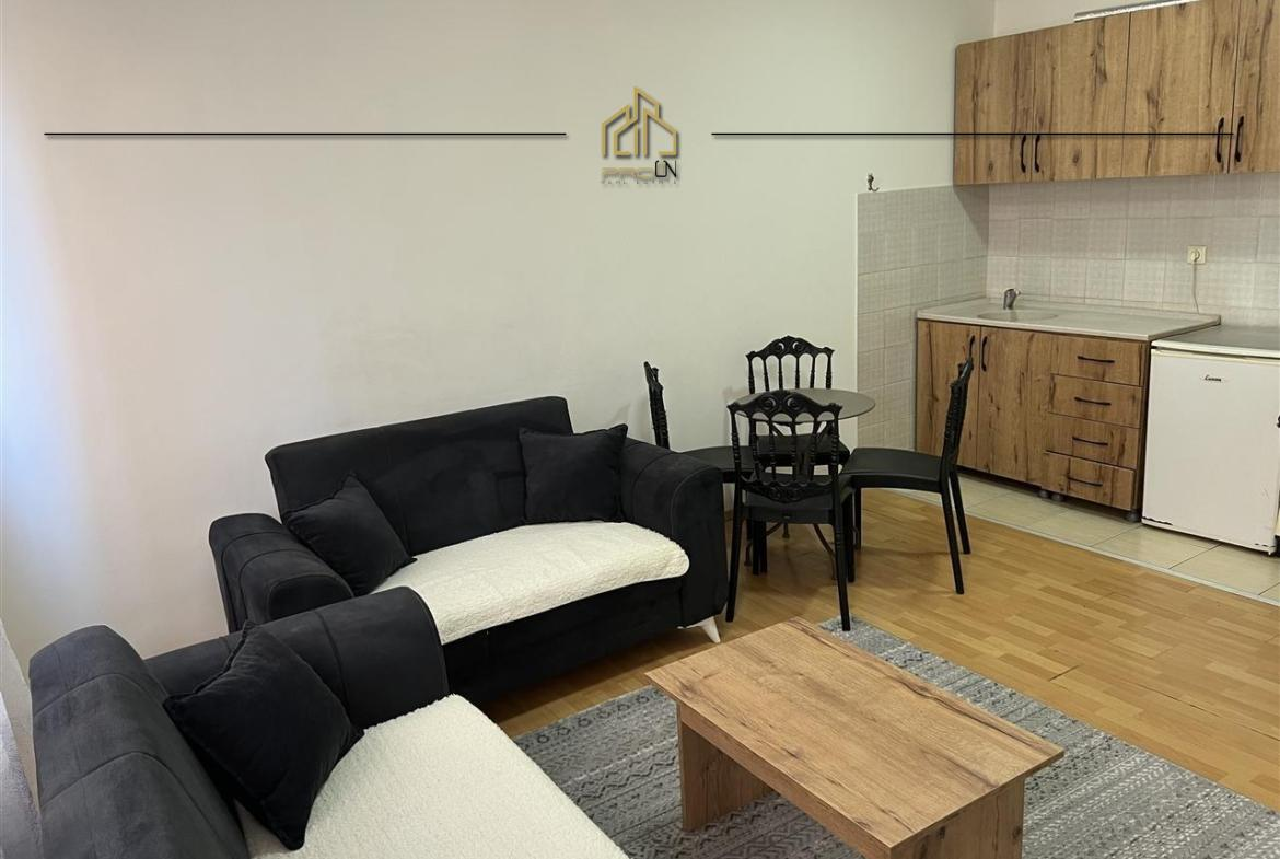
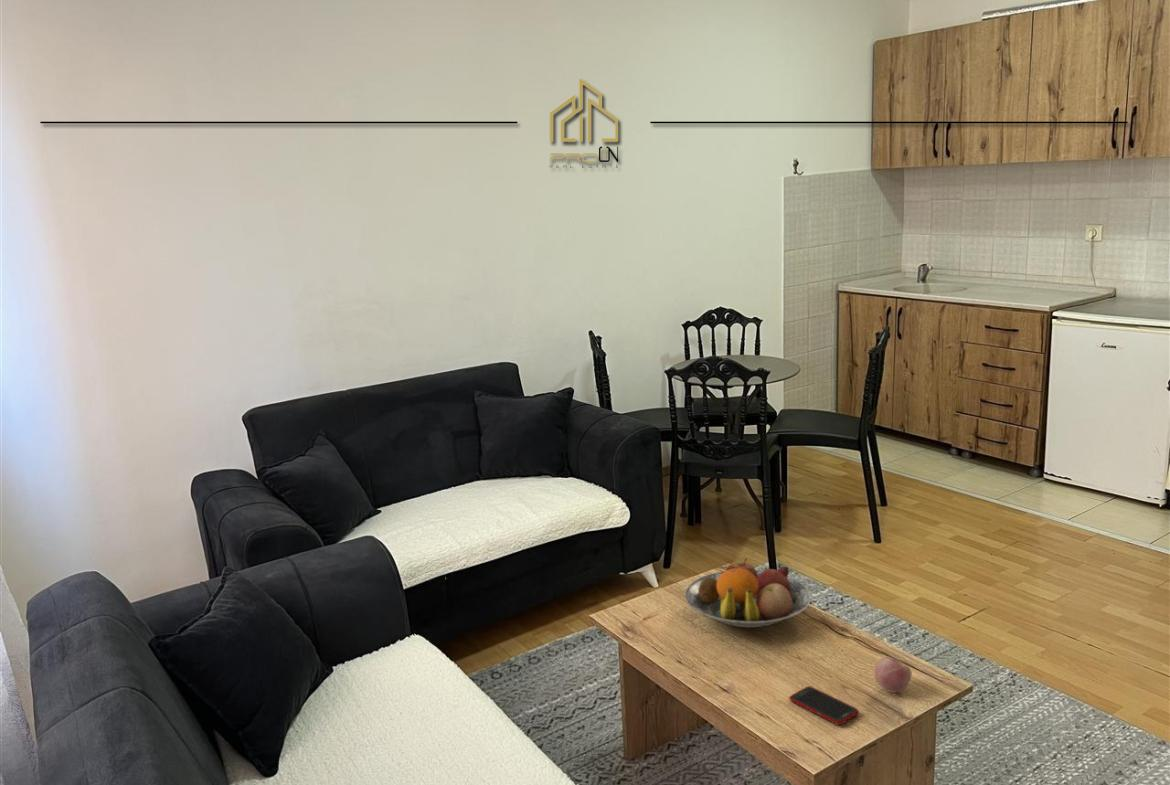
+ apple (892, 674)
+ fruit bowl (746, 589)
+ cell phone (823, 705)
